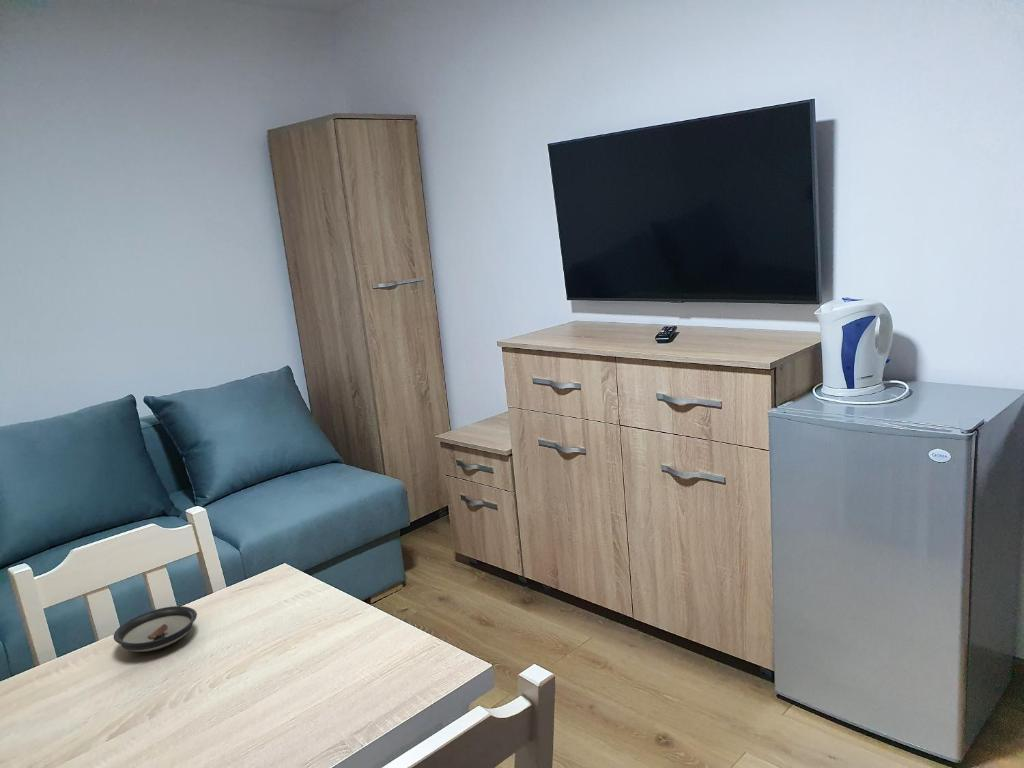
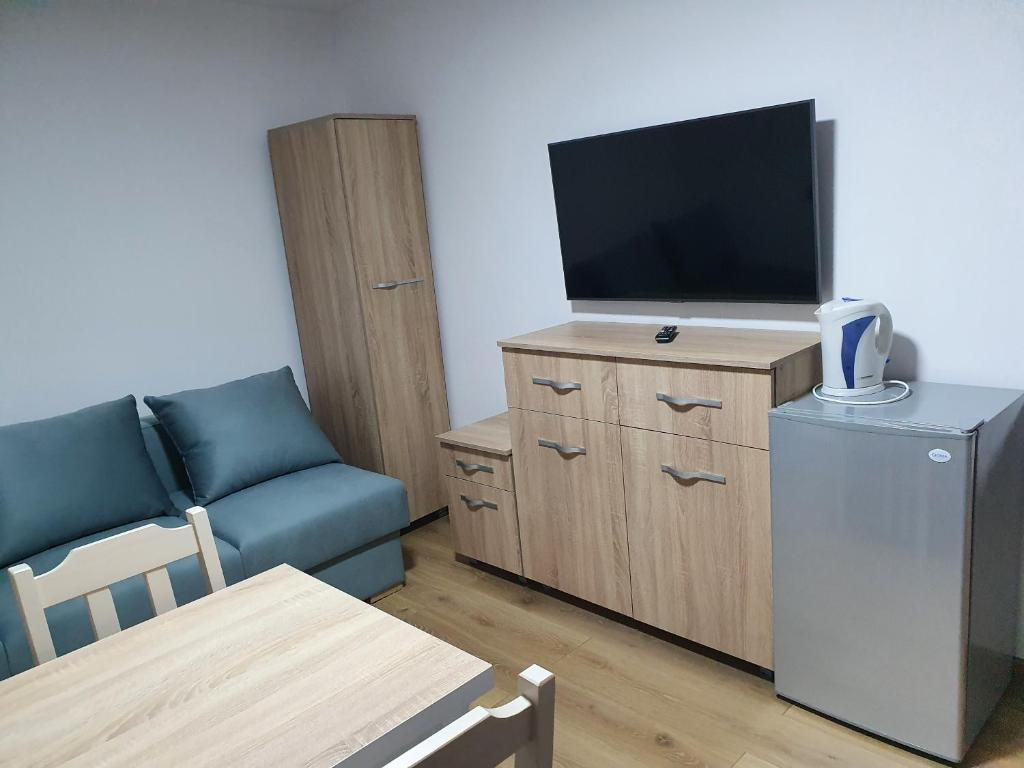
- saucer (157, 632)
